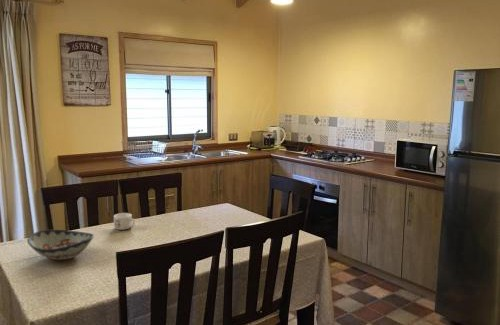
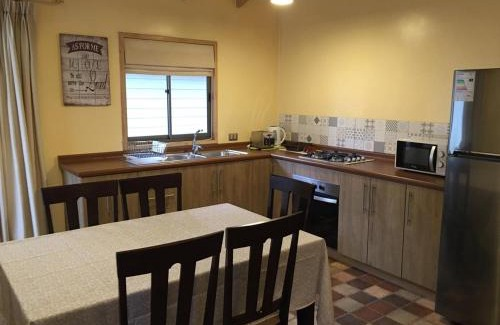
- decorative bowl (61, 246)
- mug (125, 221)
